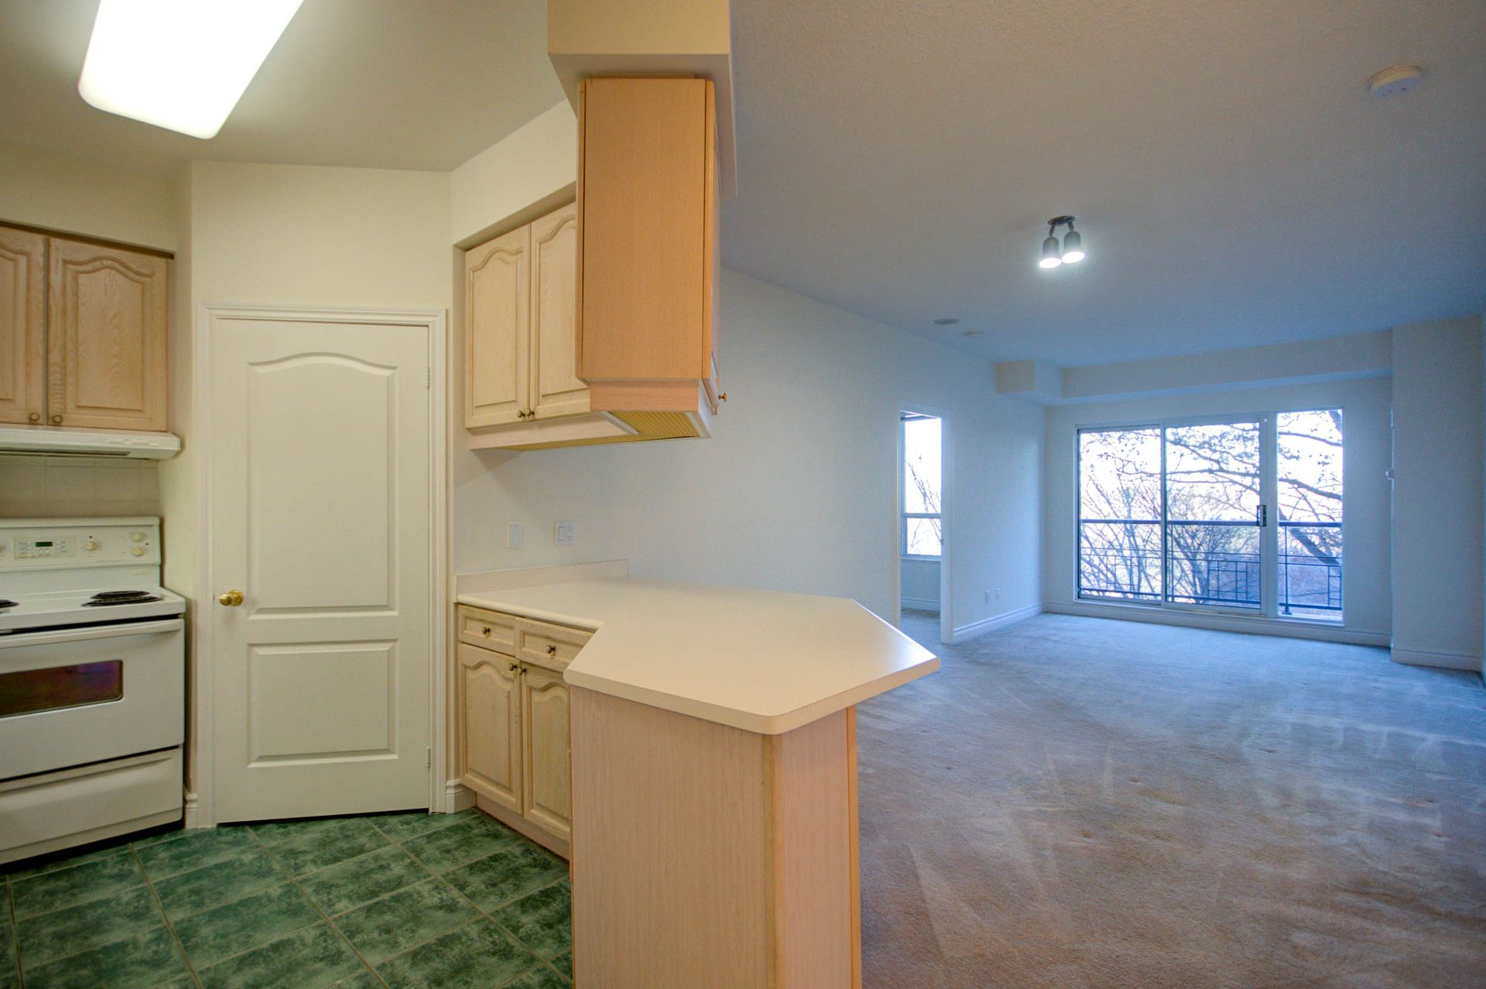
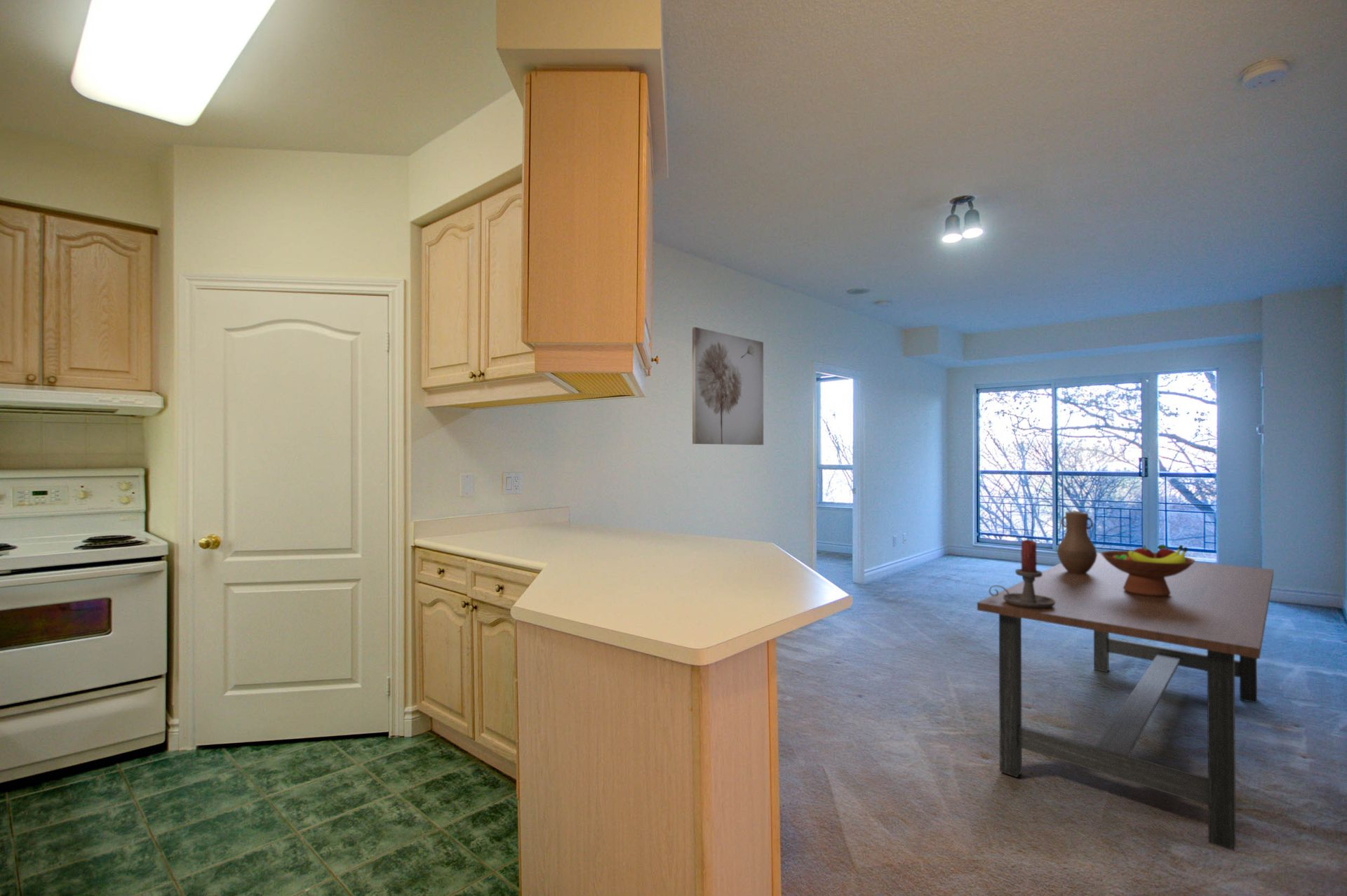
+ fruit bowl (1146, 567)
+ vase (1076, 541)
+ wall art (730, 389)
+ candle holder (1021, 570)
+ dining table (1144, 657)
